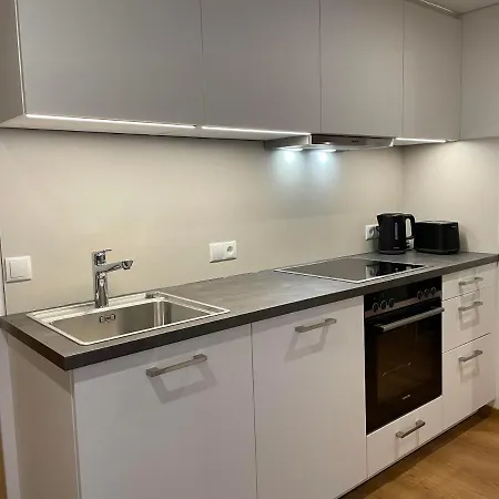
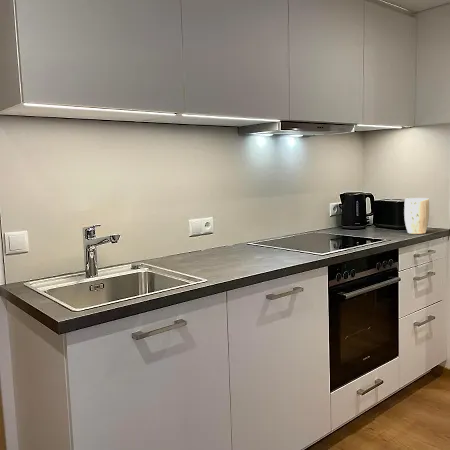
+ plant pot (416, 215)
